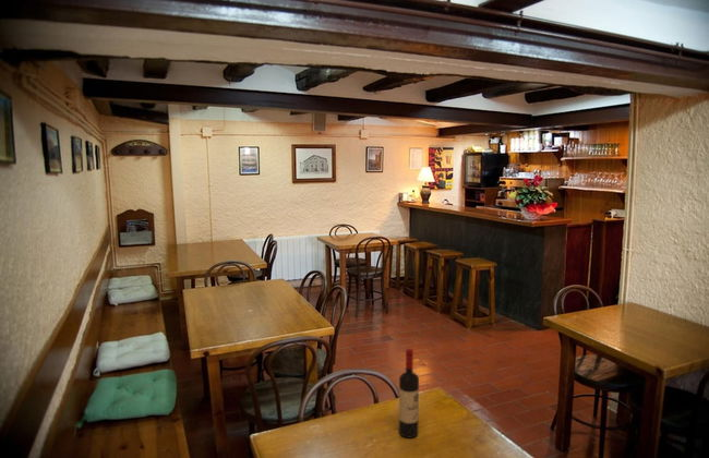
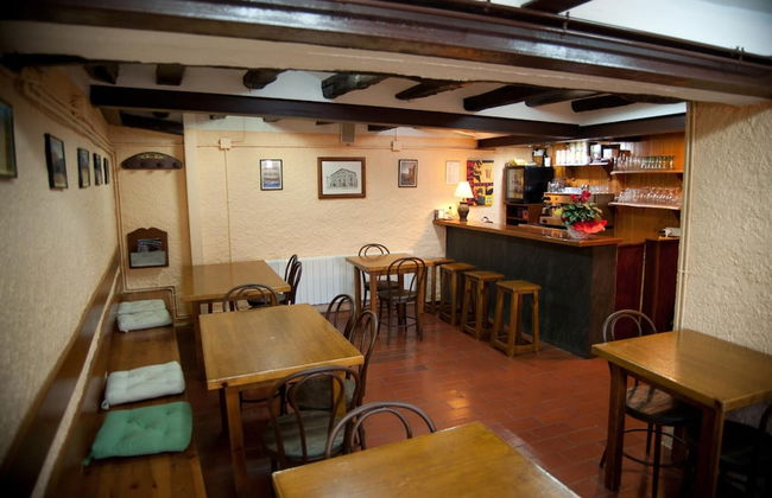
- wine bottle (408, 391)
